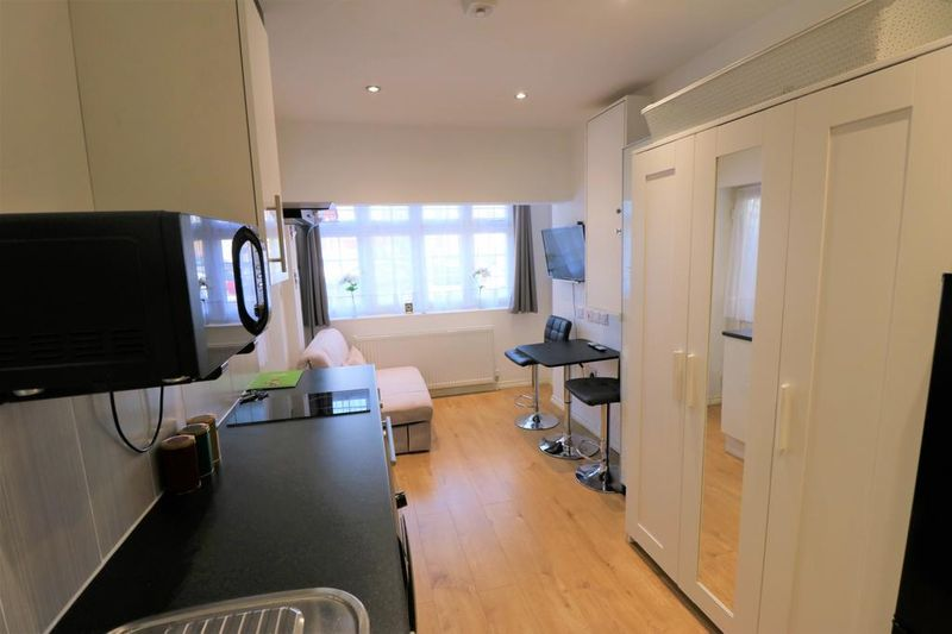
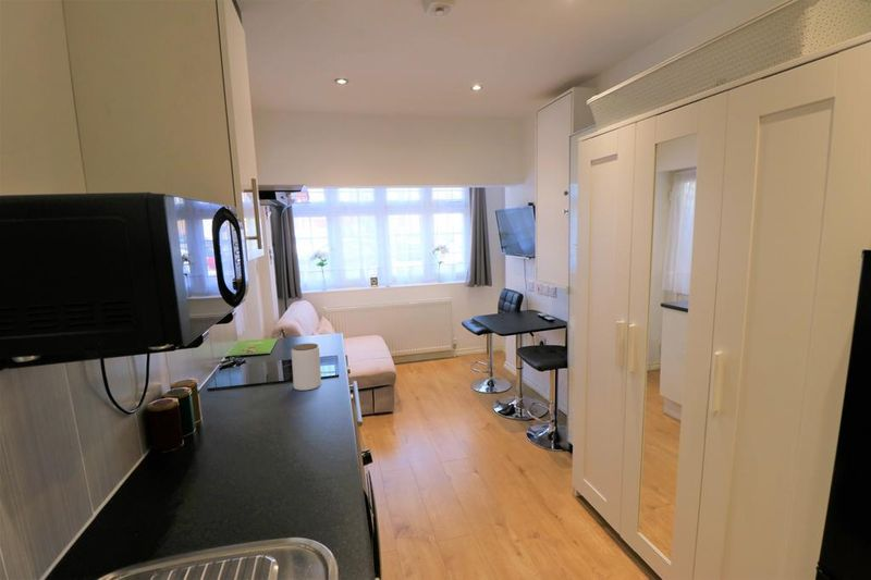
+ jar (306, 366)
